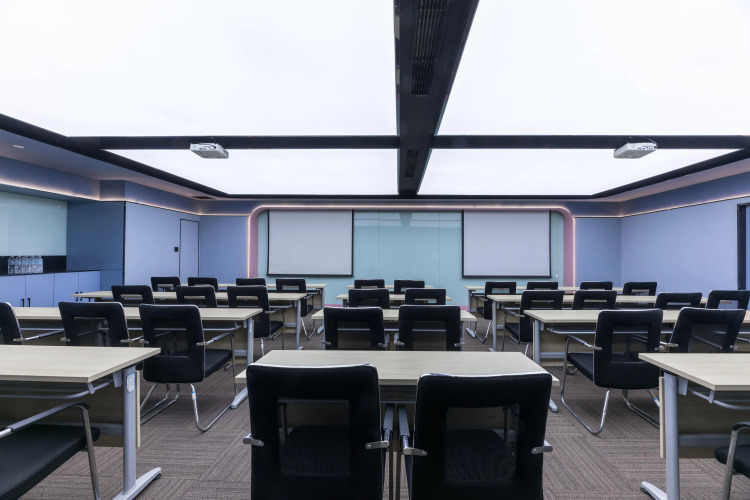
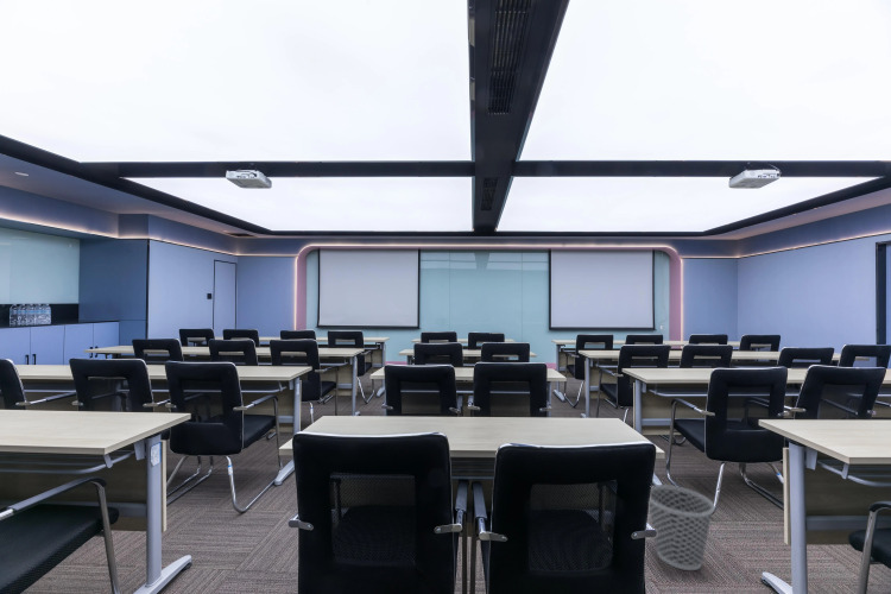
+ wastebasket (678, 527)
